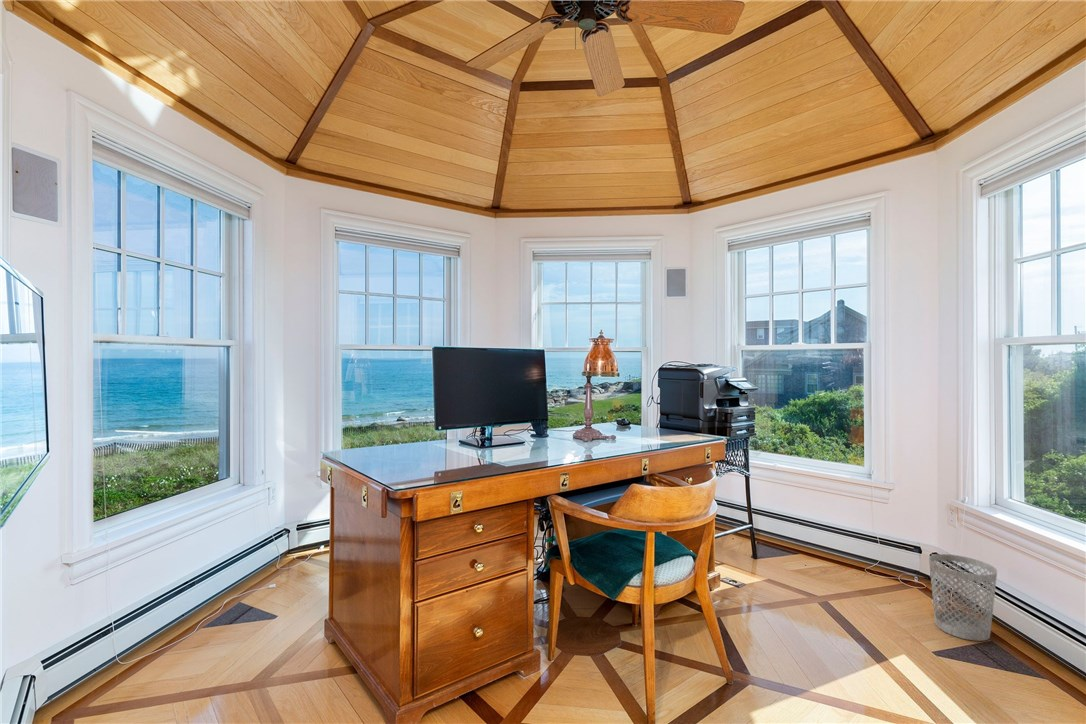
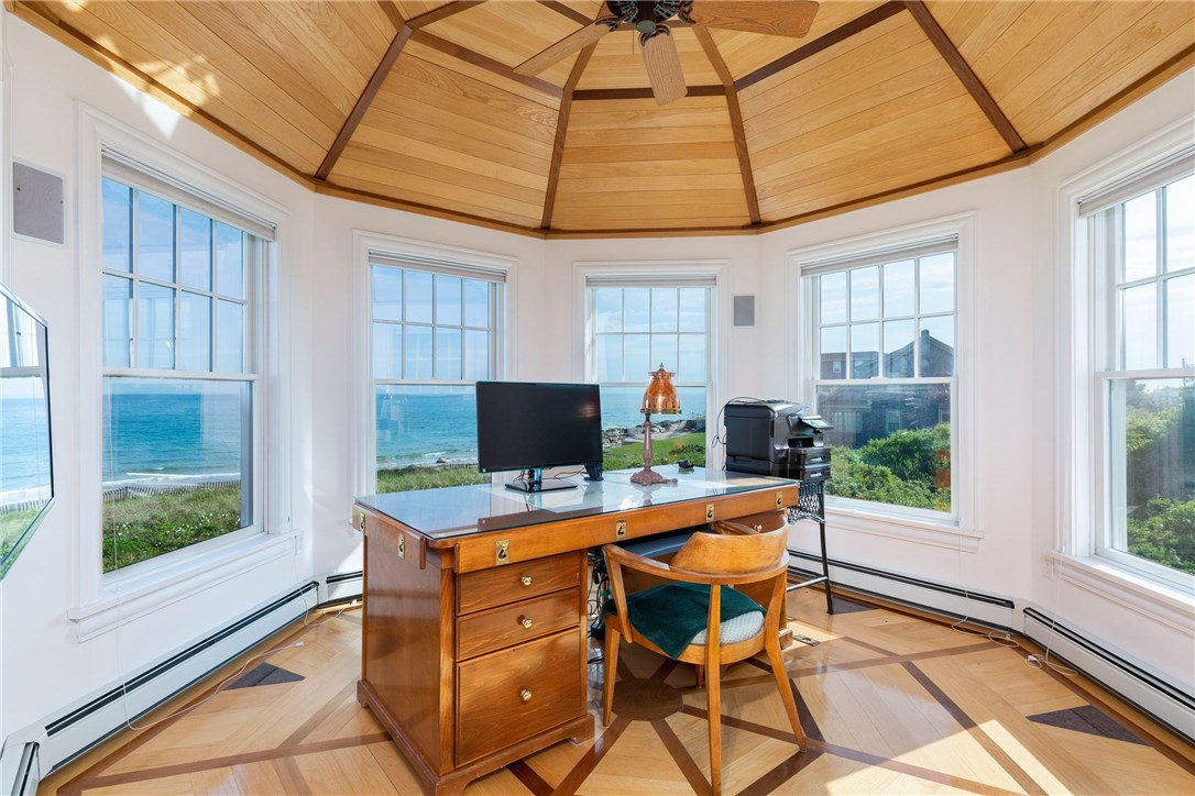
- wastebasket (961, 596)
